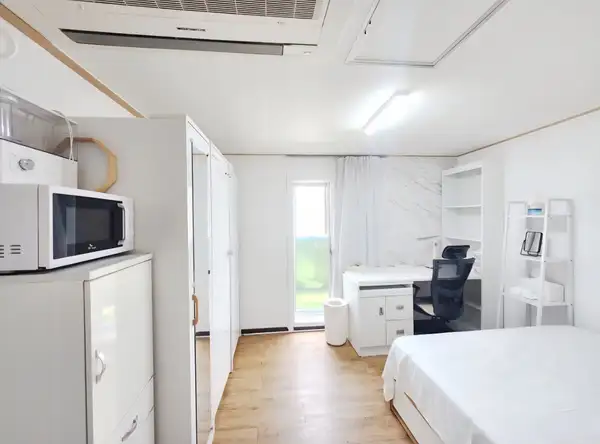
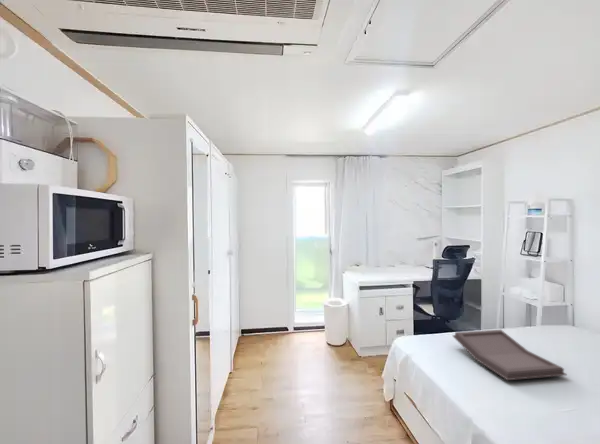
+ serving tray (503, 352)
